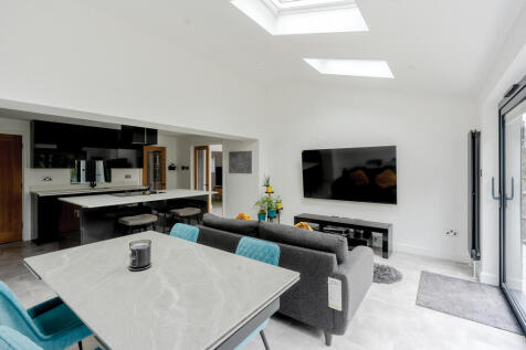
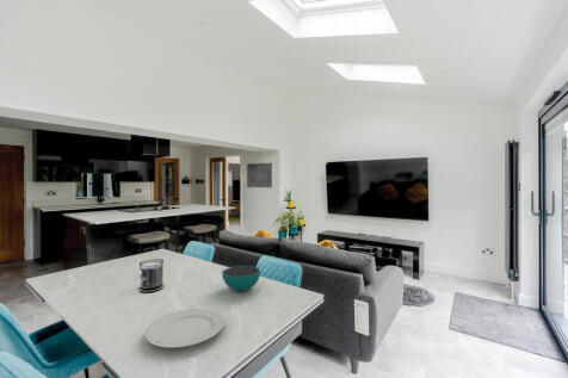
+ chinaware (186, 328)
+ bowl (241, 280)
